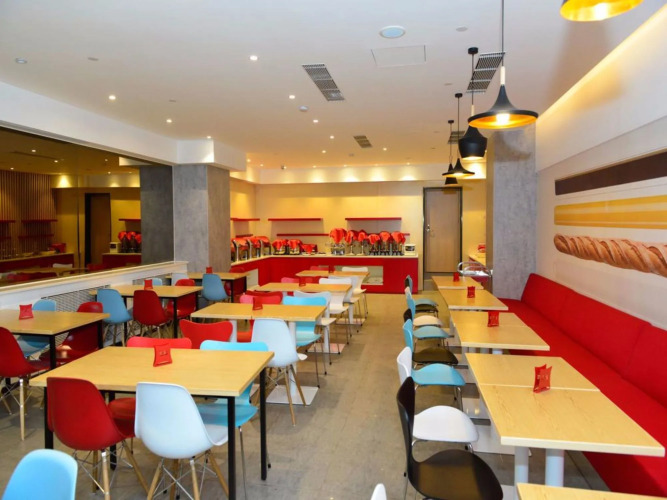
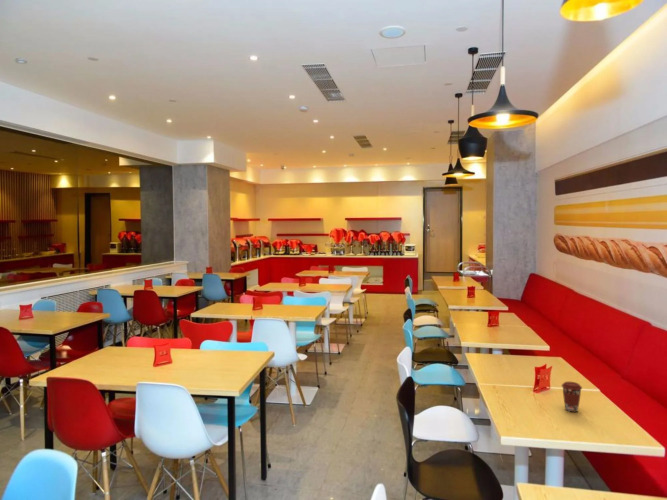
+ coffee cup (571, 396)
